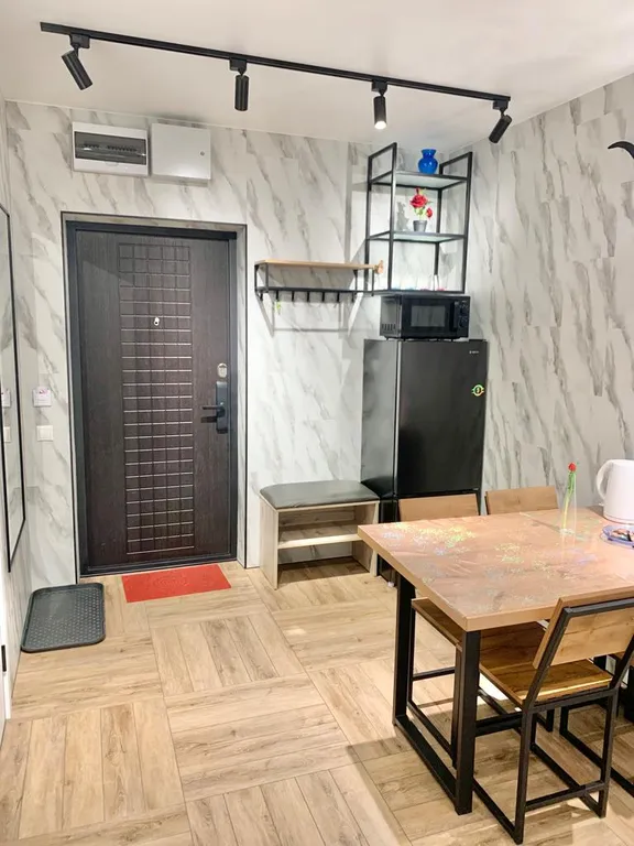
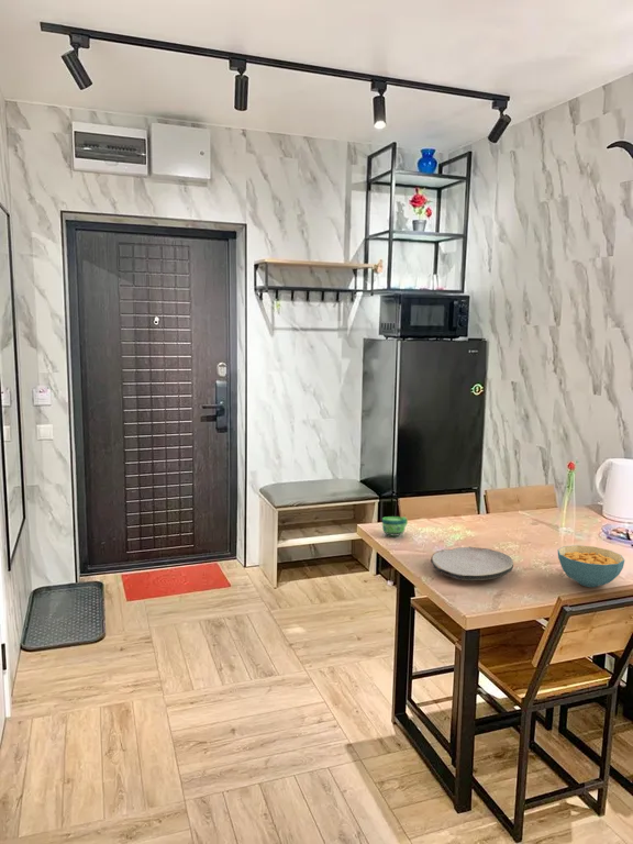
+ plate (470, 564)
+ cup (395, 525)
+ cereal bowl (589, 569)
